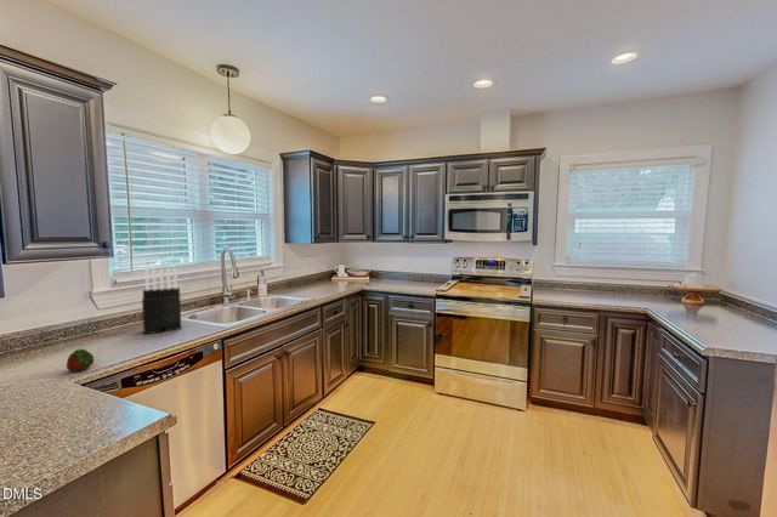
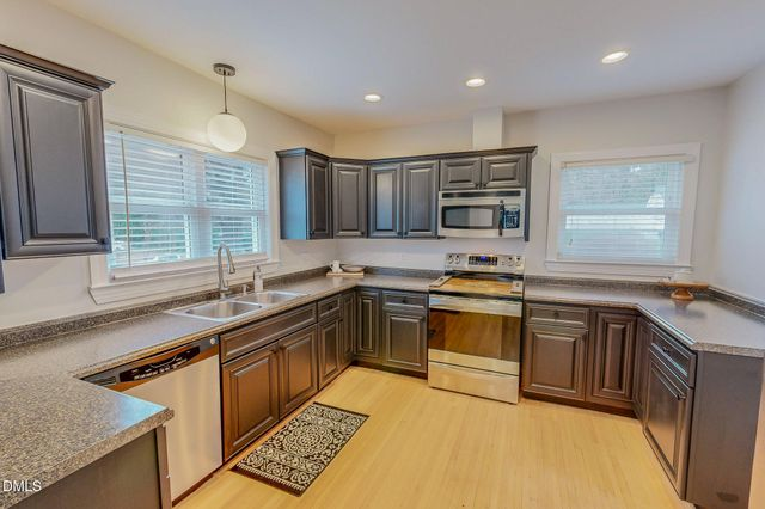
- knife block (161, 300)
- fruit (80, 359)
